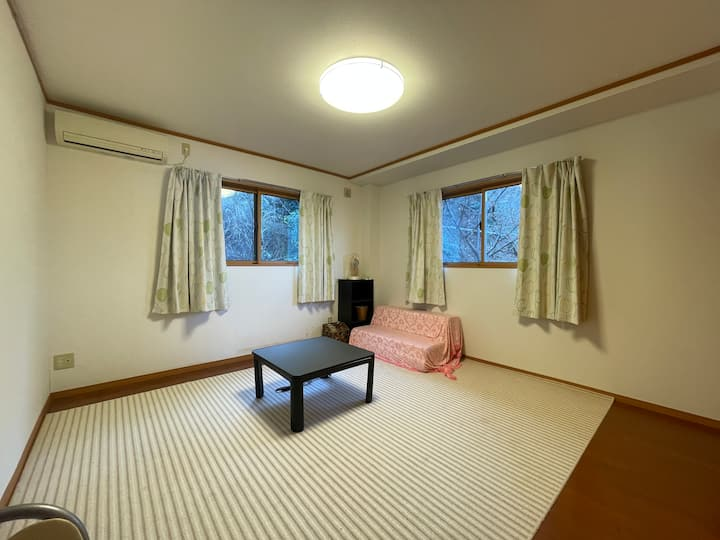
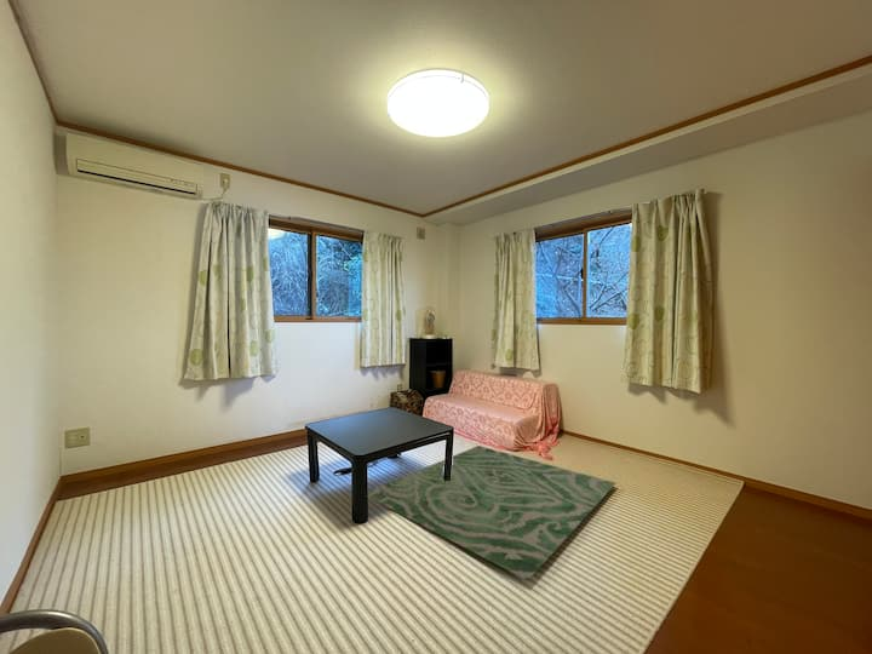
+ rug (453, 474)
